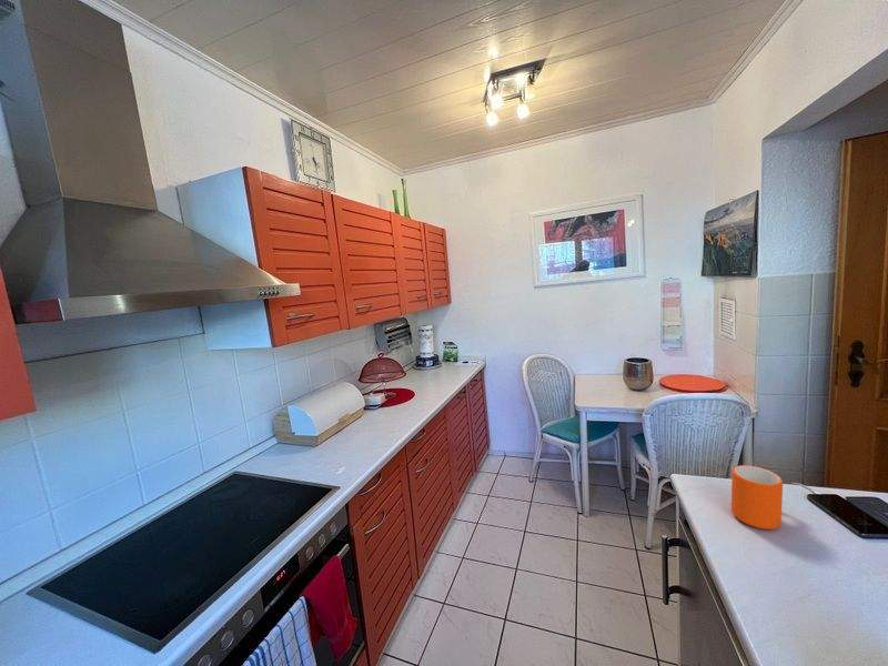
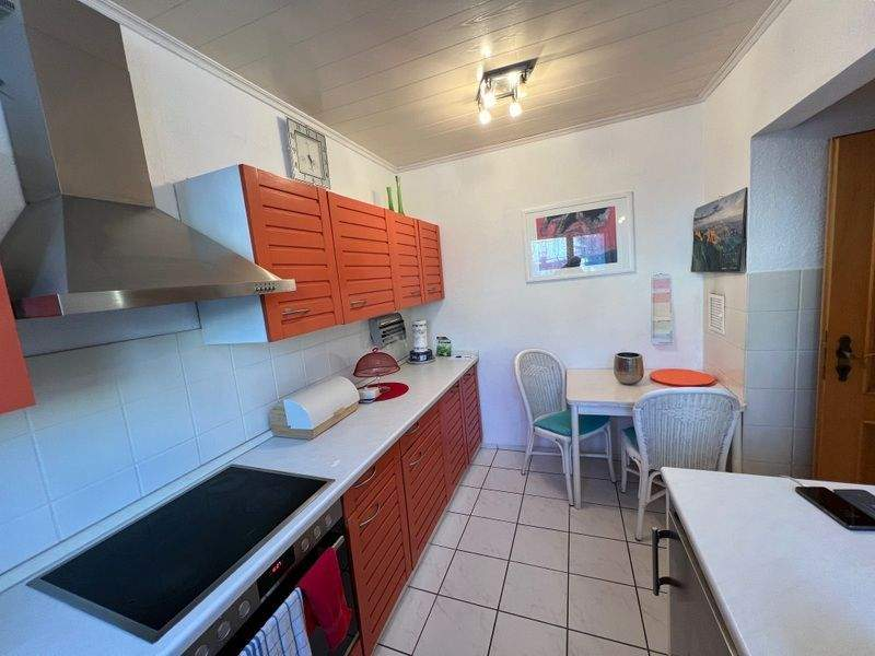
- mug (755, 493)
